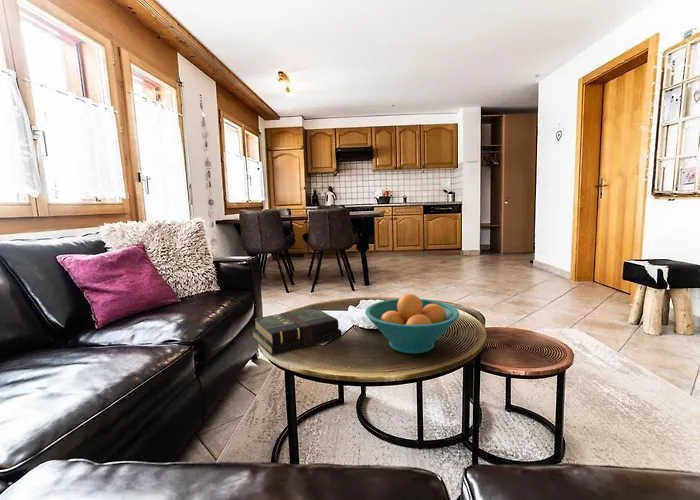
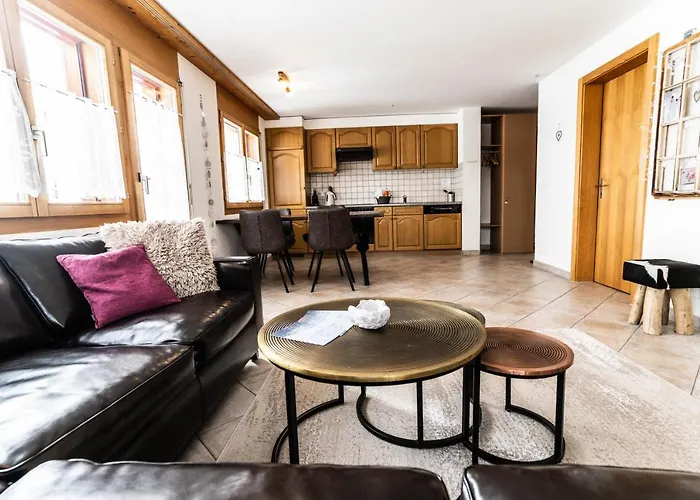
- book (295, 328)
- fruit bowl (411, 320)
